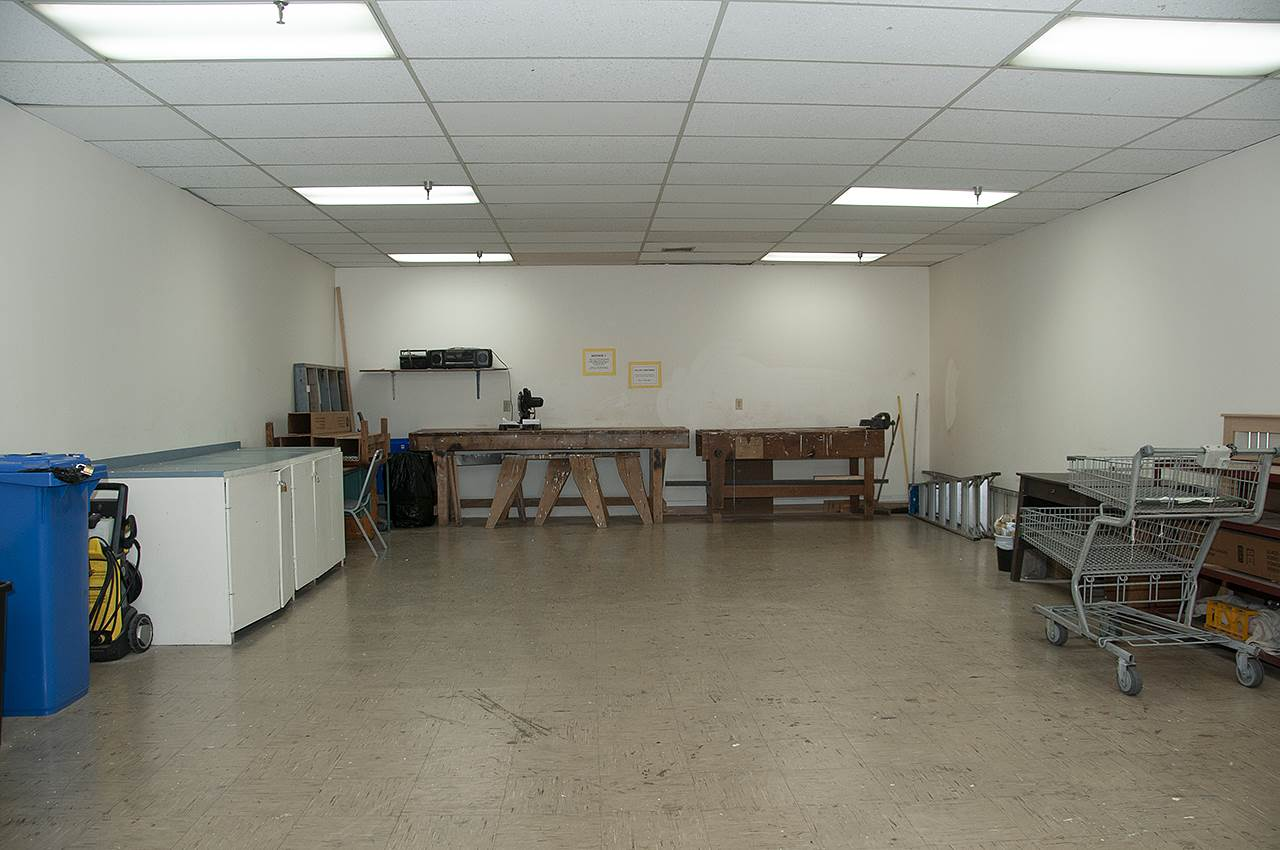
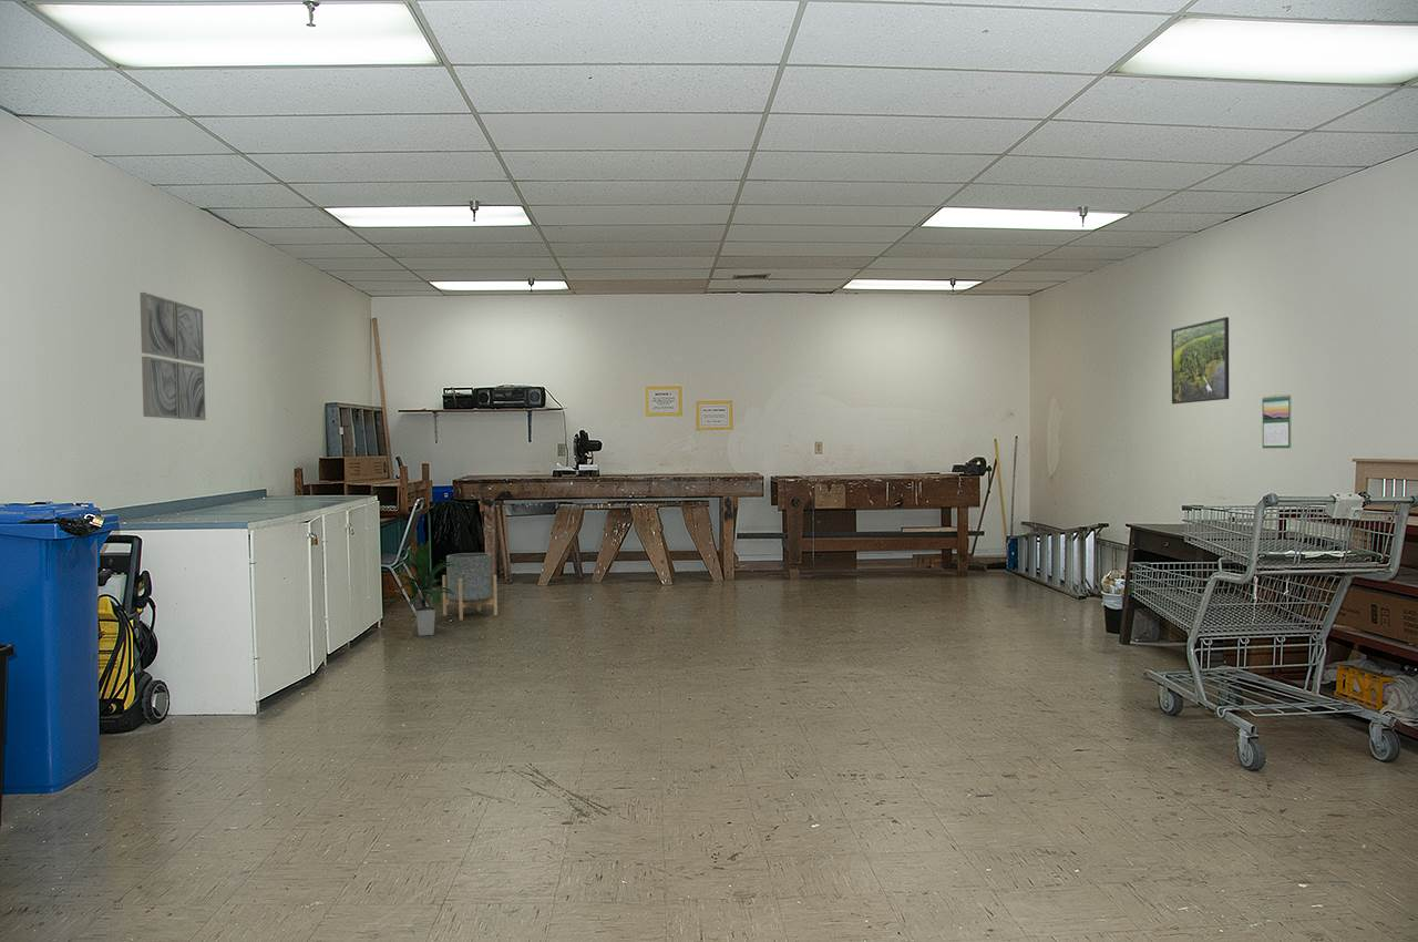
+ wall art (174, 361)
+ indoor plant (421, 586)
+ planter (469, 585)
+ calendar (1276, 421)
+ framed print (1199, 362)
